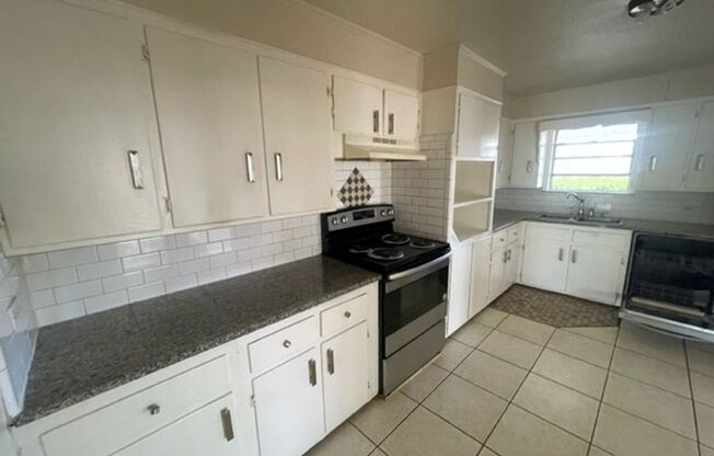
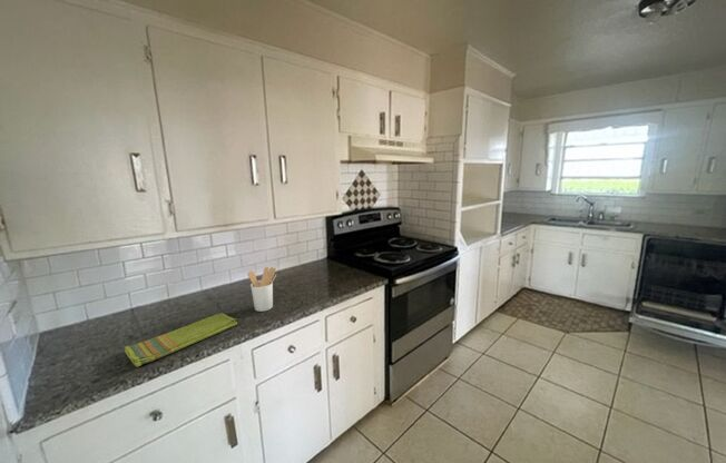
+ dish towel (184, 334)
+ utensil holder (265, 287)
